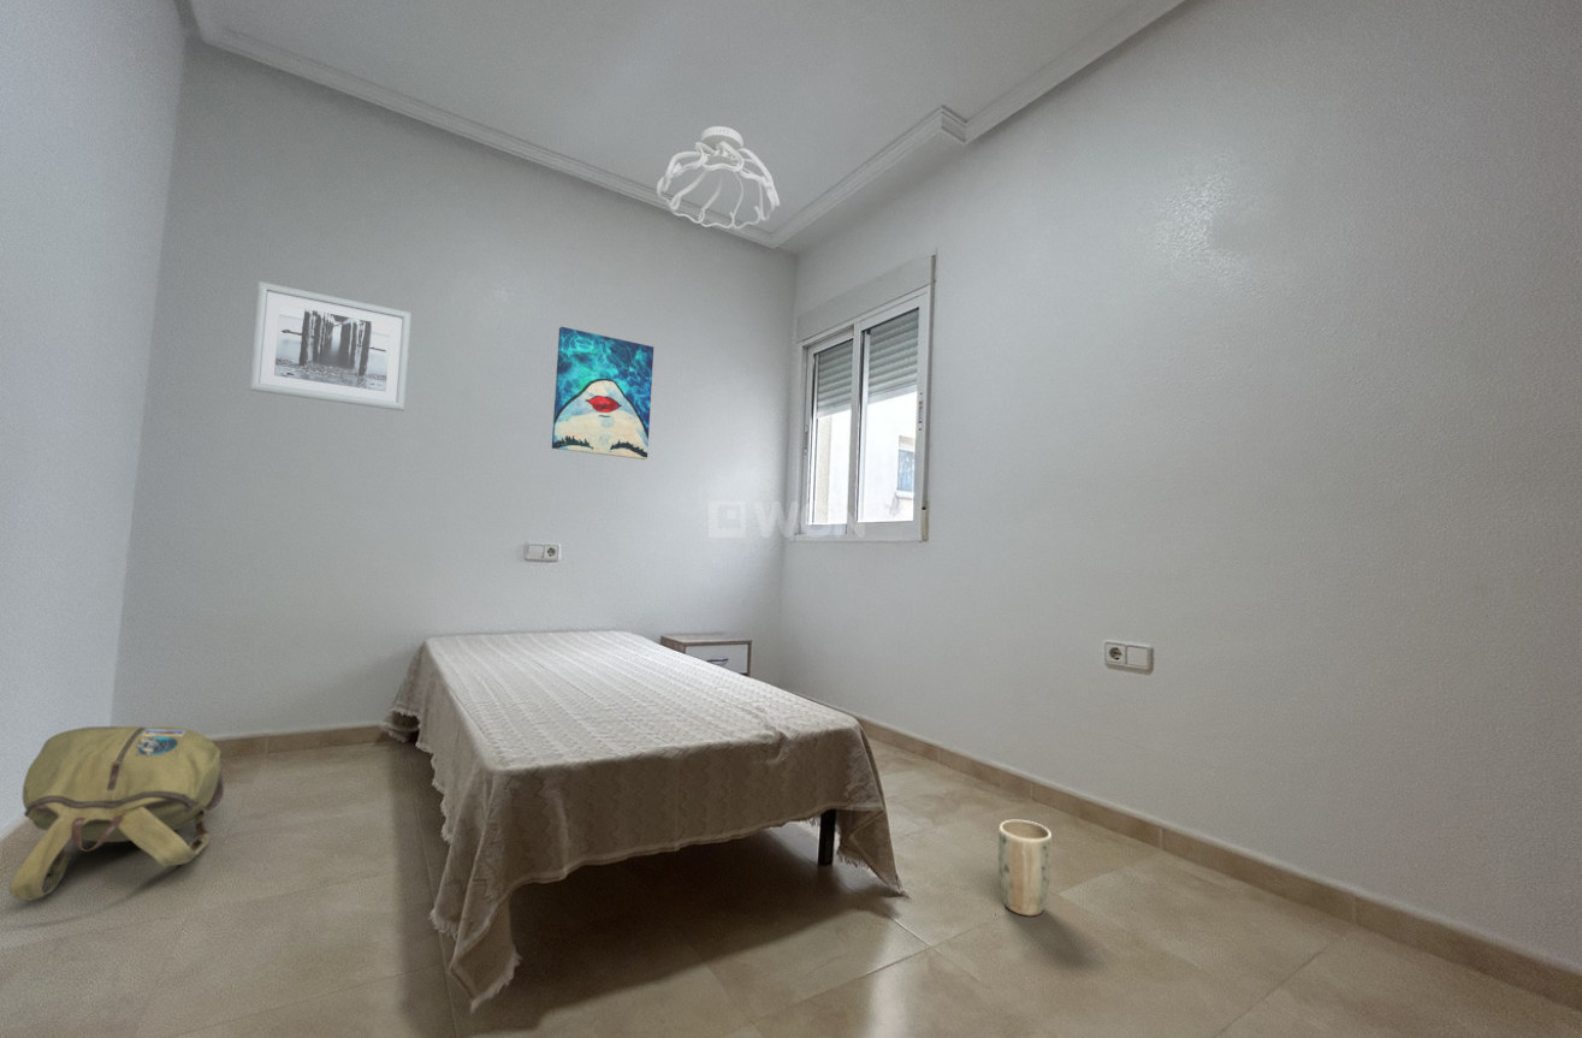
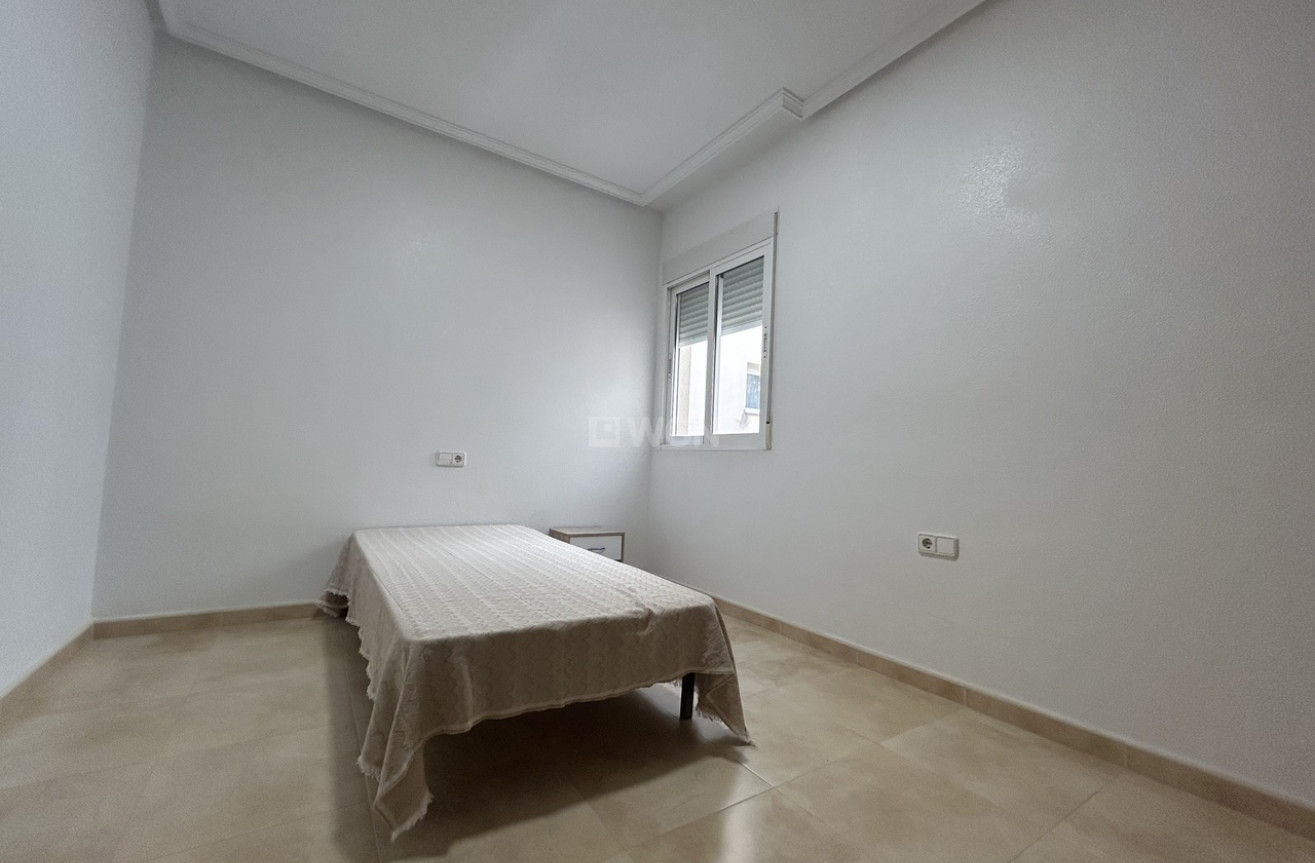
- ceiling light fixture (719, 170)
- backpack (126, 795)
- wall art (604, 396)
- plant pot (1024, 867)
- wall art (334, 349)
